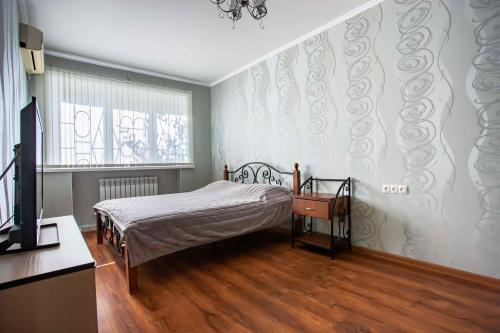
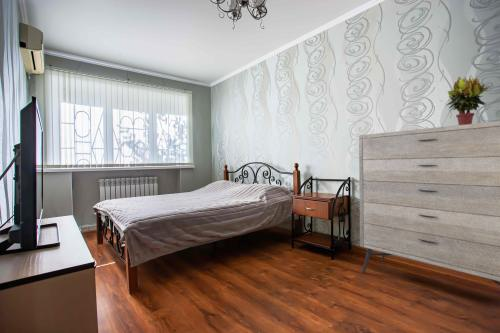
+ dresser (436, 207)
+ potted plant (464, 100)
